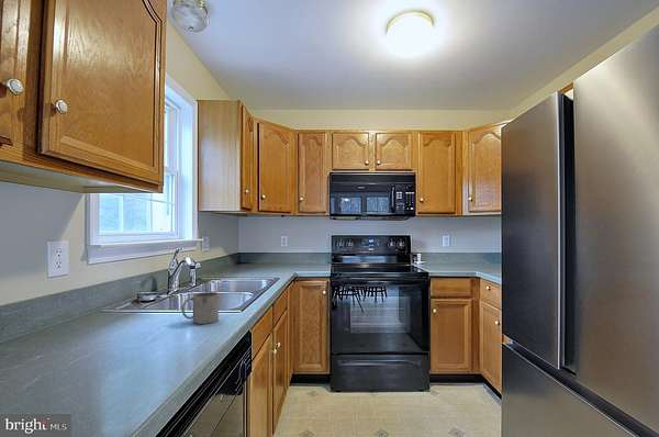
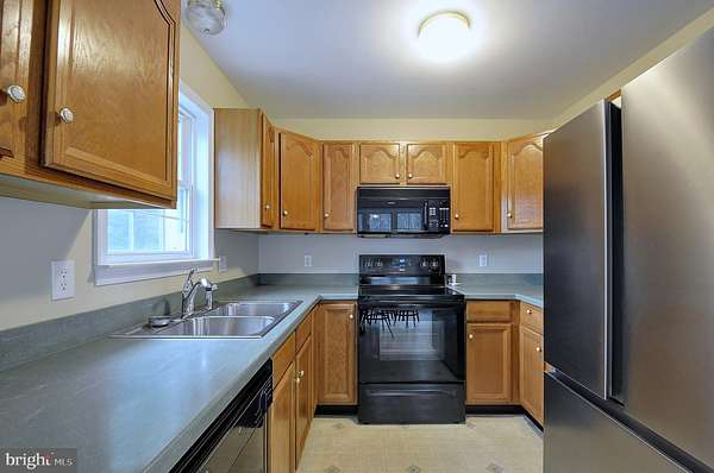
- mug (200, 307)
